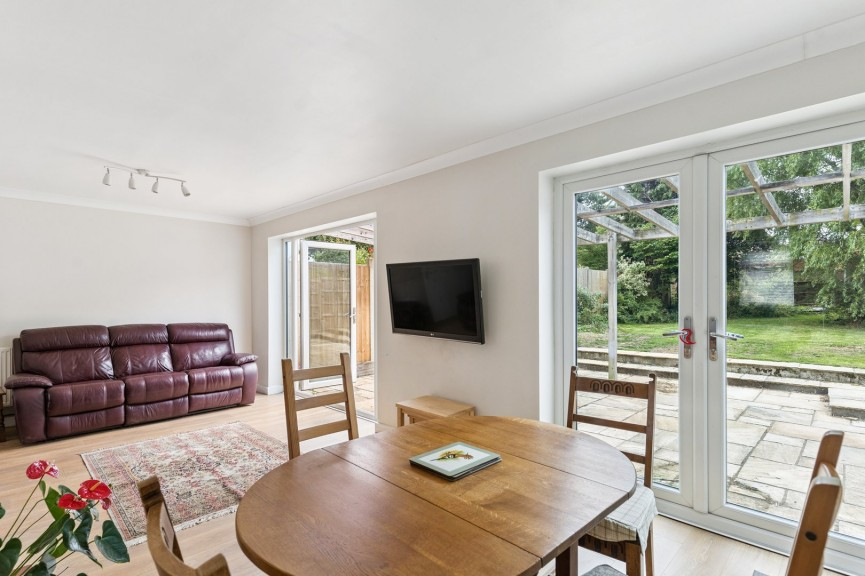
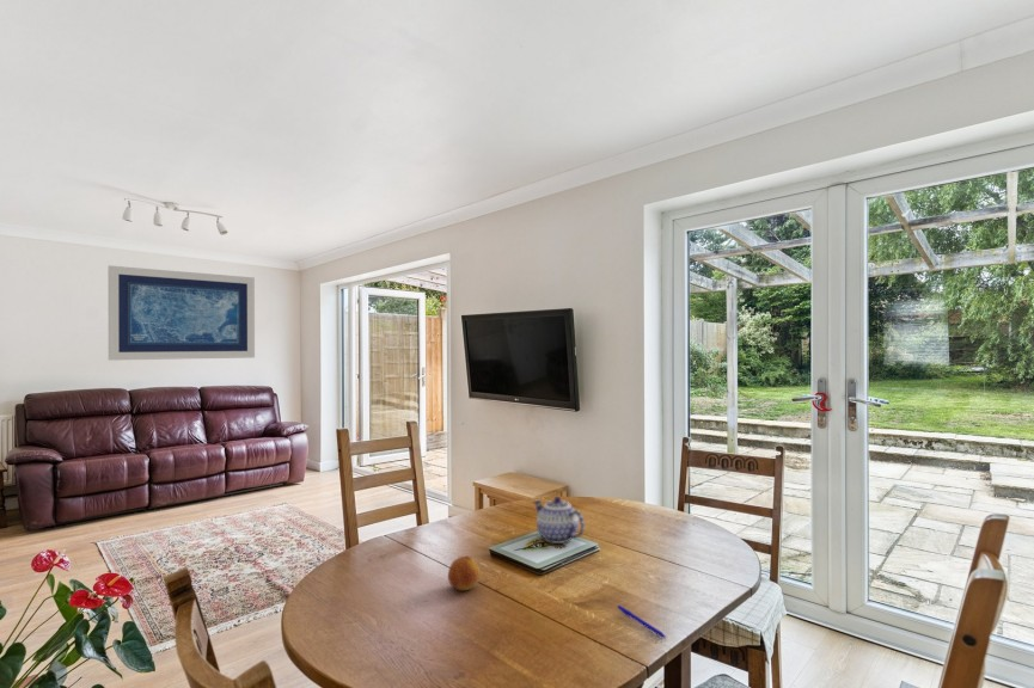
+ fruit (464, 572)
+ wall art (186, 315)
+ pen (641, 621)
+ teapot (557, 517)
